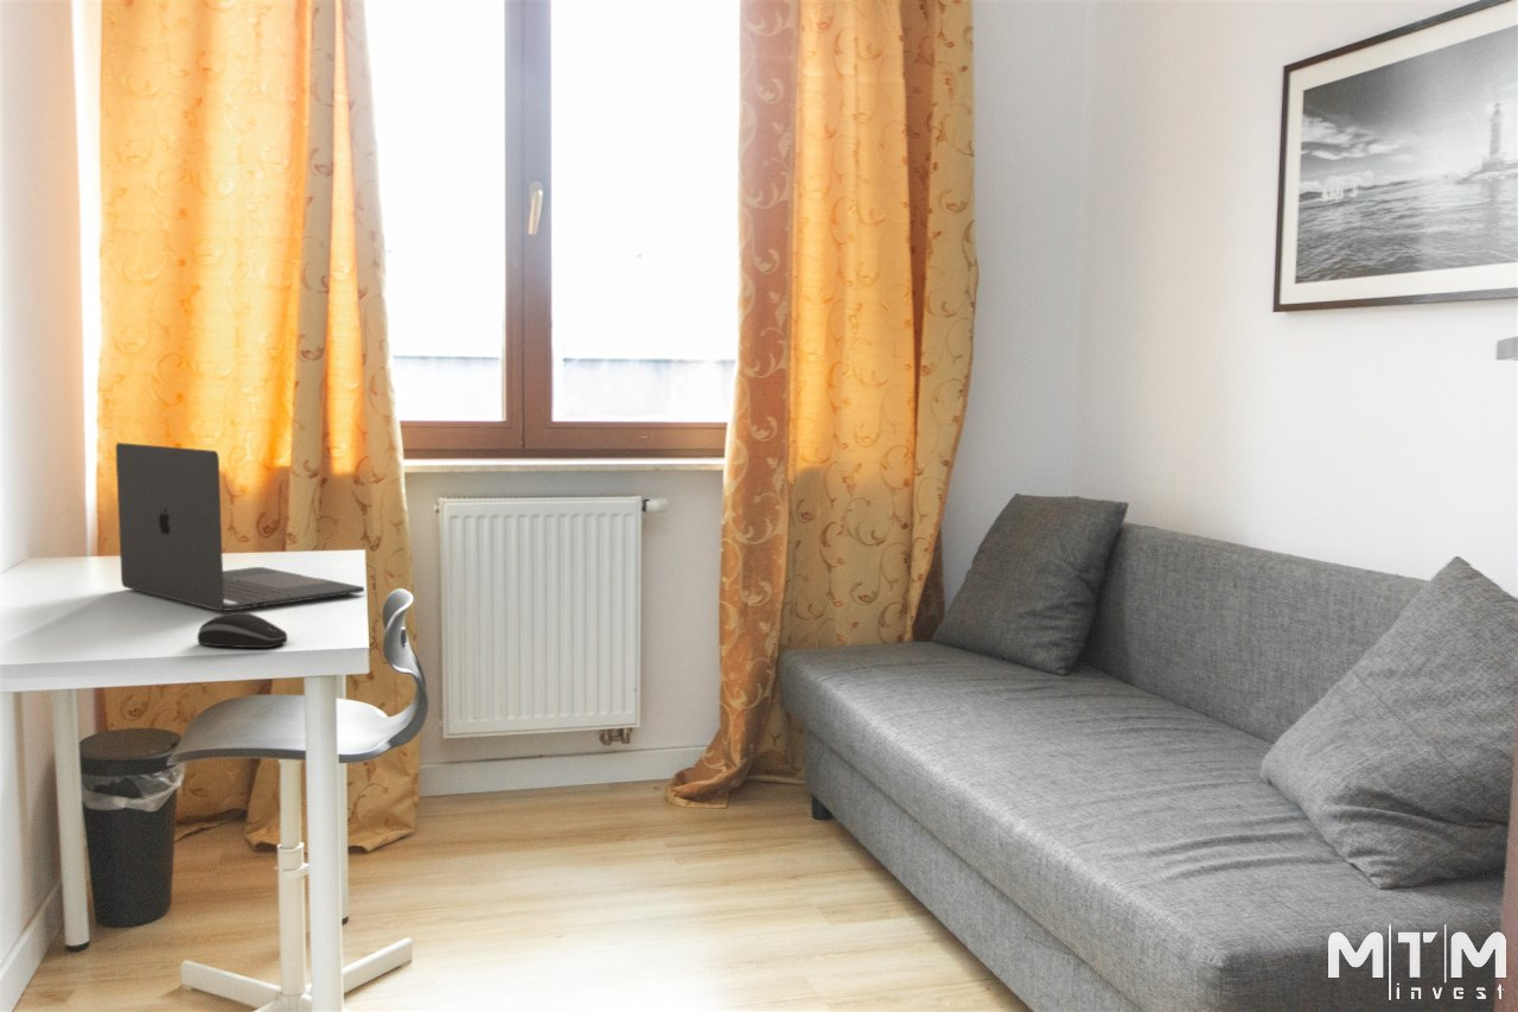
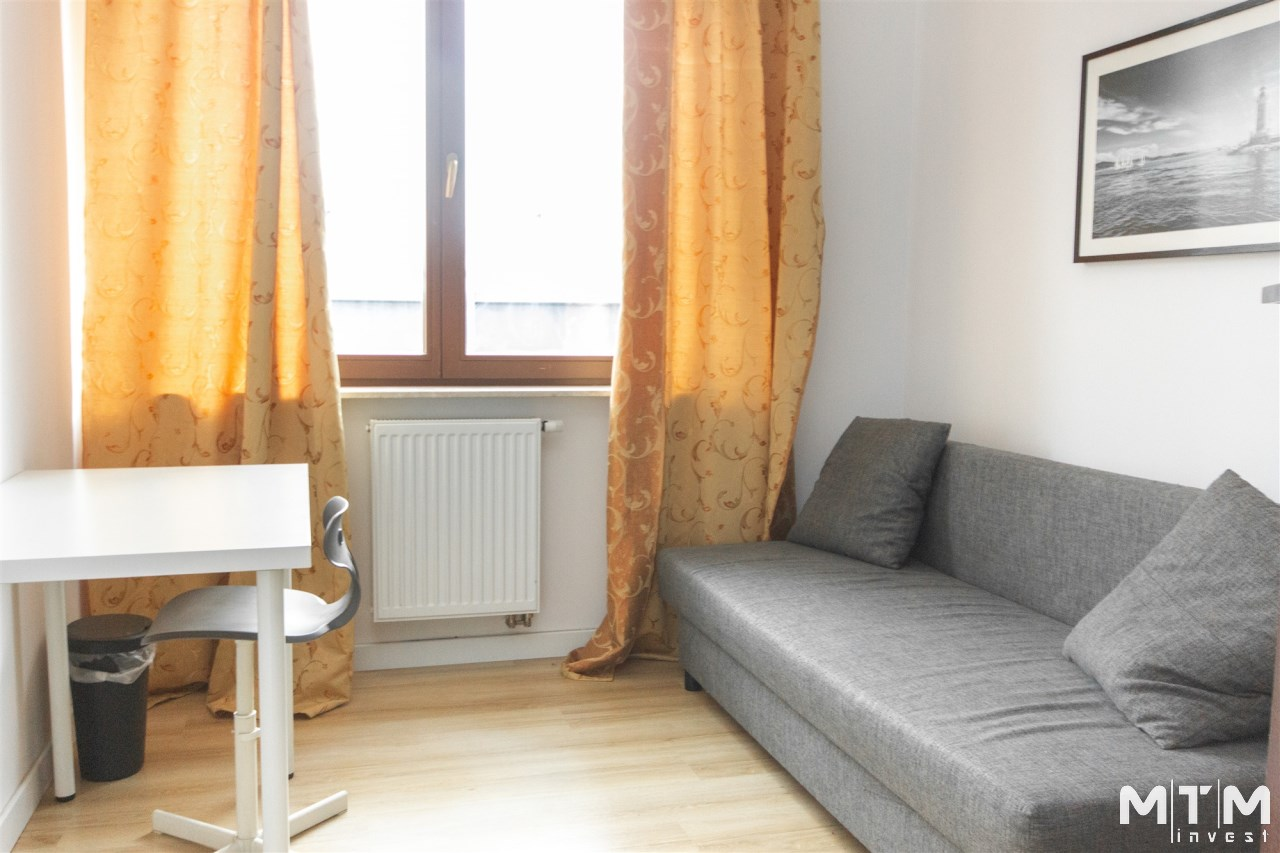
- computer mouse (242, 628)
- laptop (219, 517)
